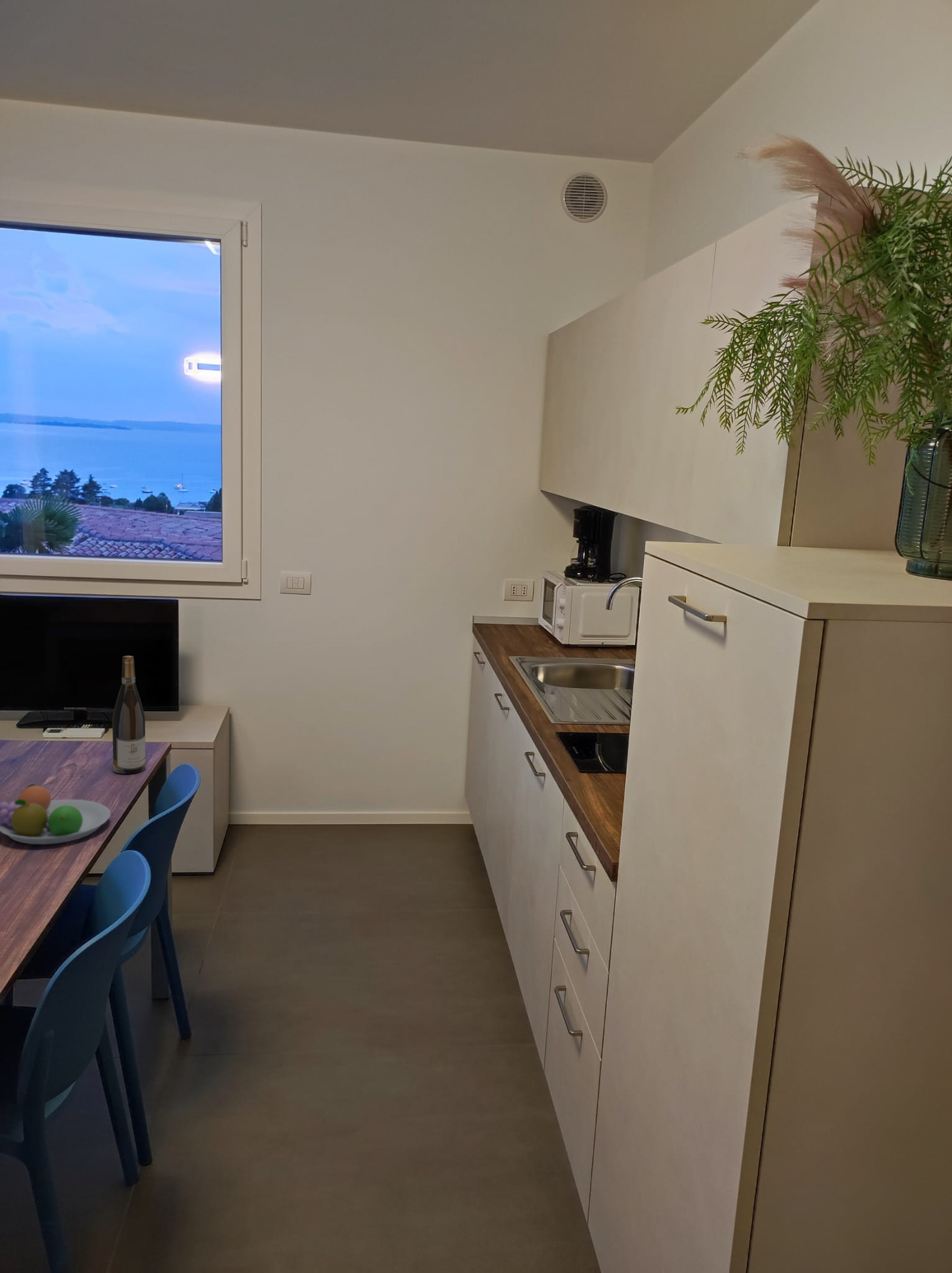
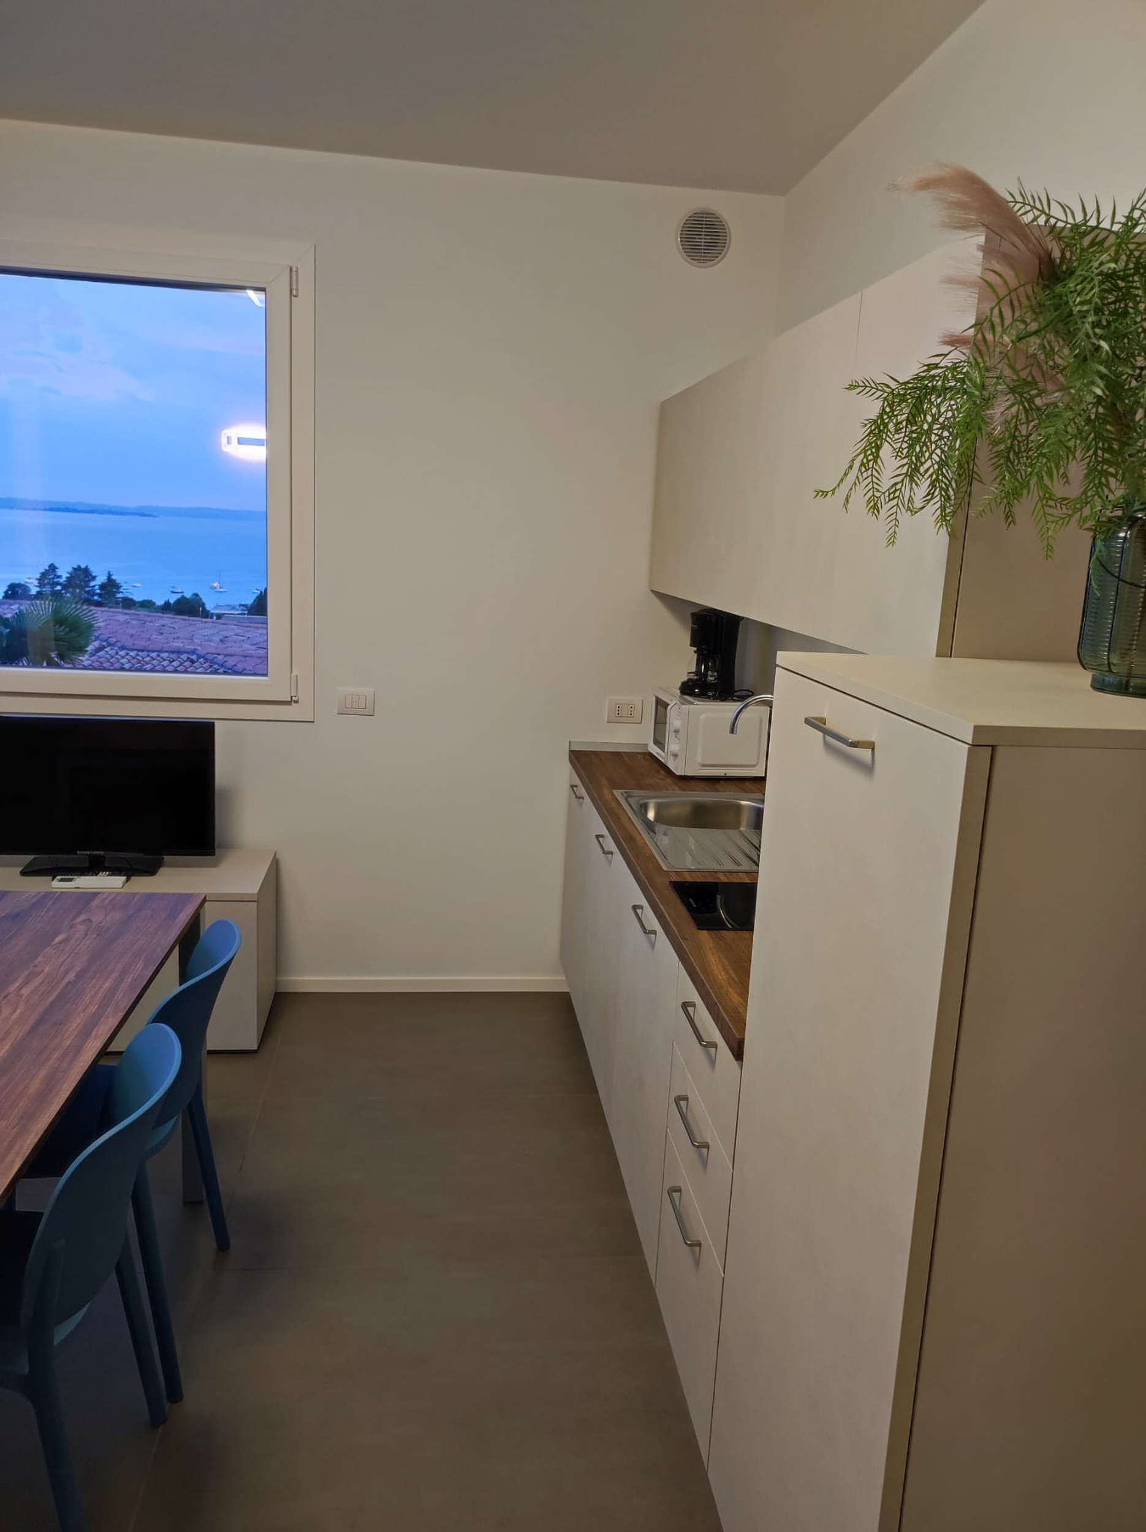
- wine bottle (128, 713)
- fruit bowl (53, 810)
